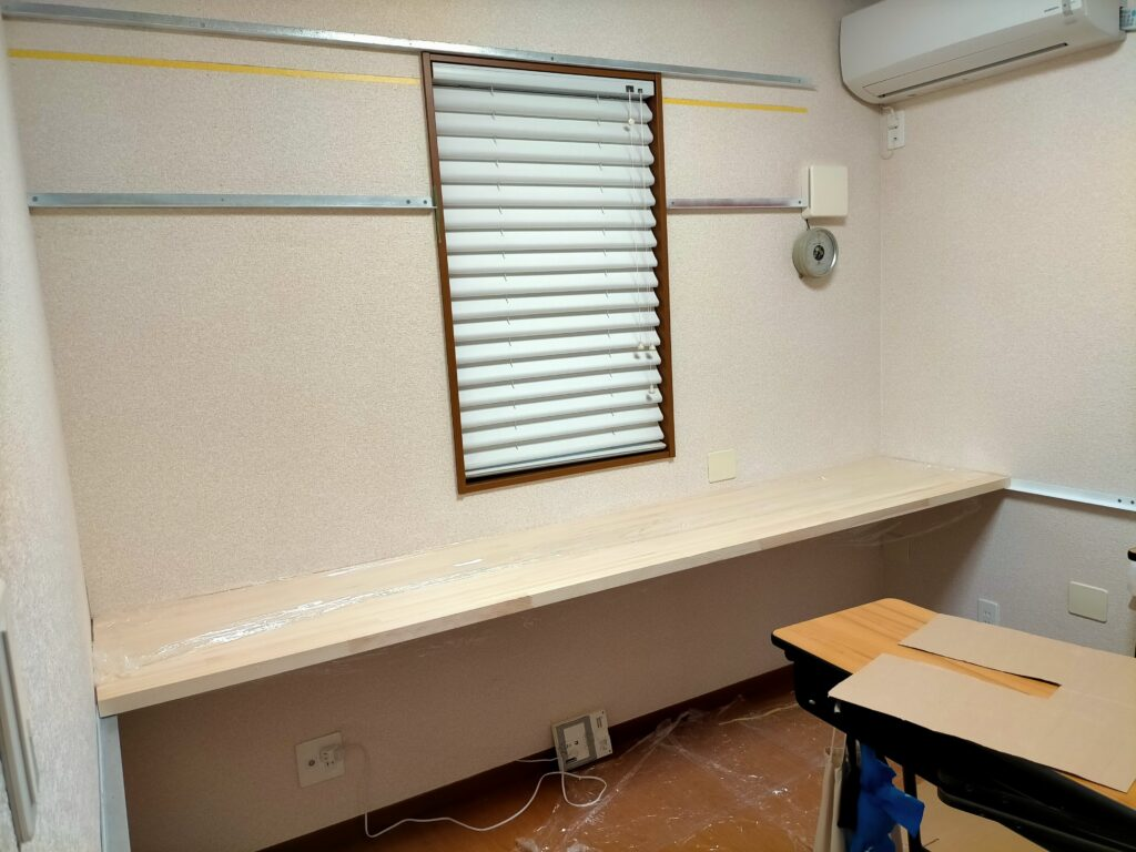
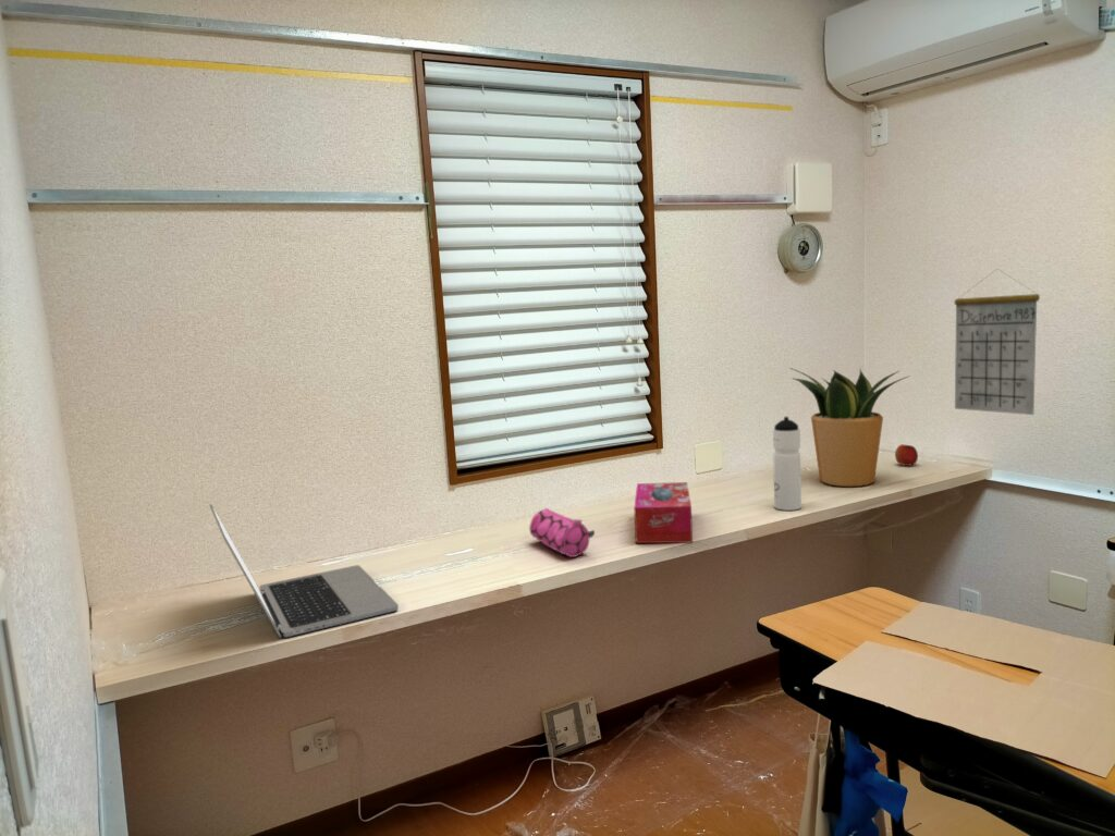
+ pencil case (559, 530)
+ potted plant (847, 425)
+ calendar (994, 341)
+ water bottle (786, 462)
+ tissue box (662, 511)
+ laptop (303, 576)
+ fruit (906, 454)
